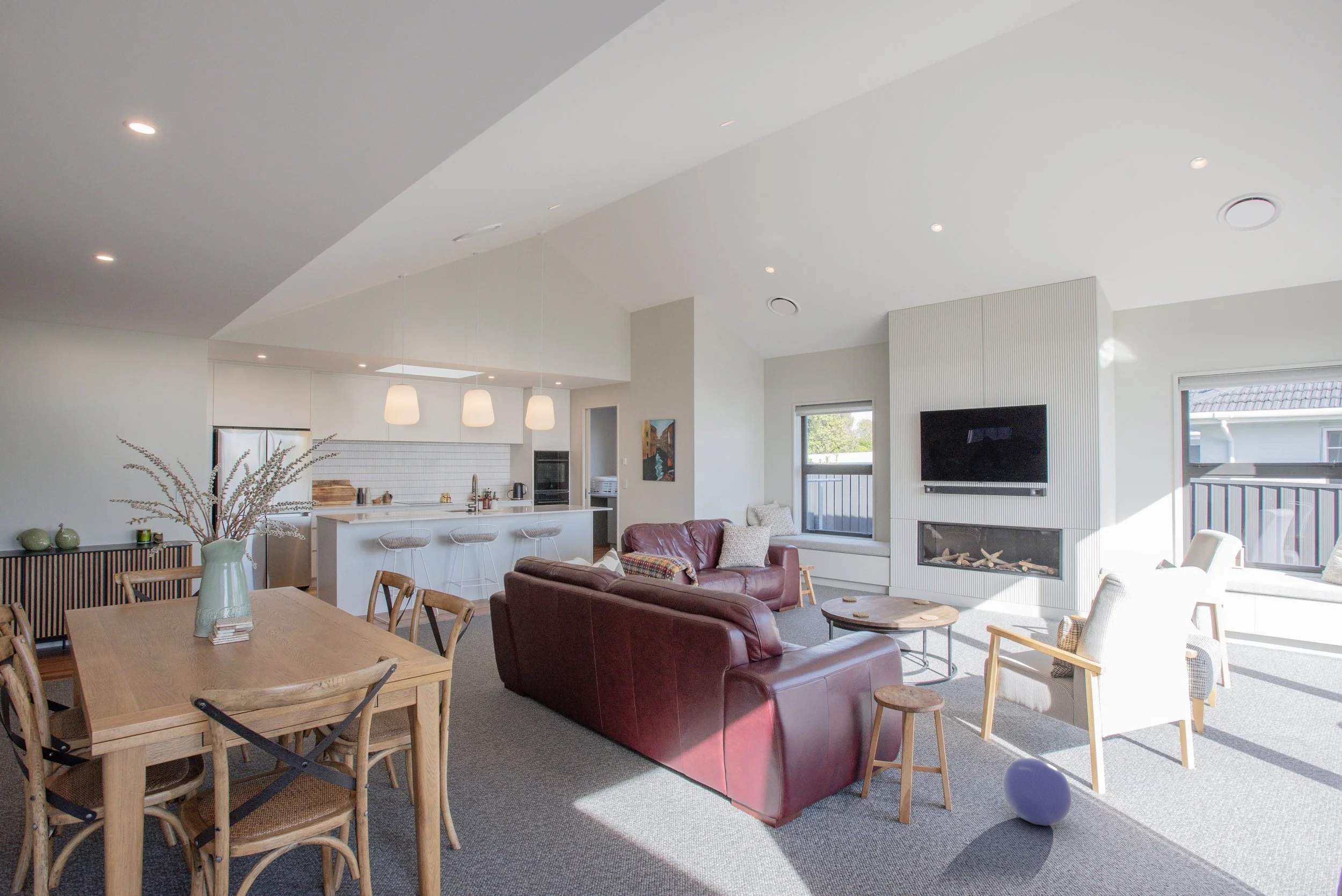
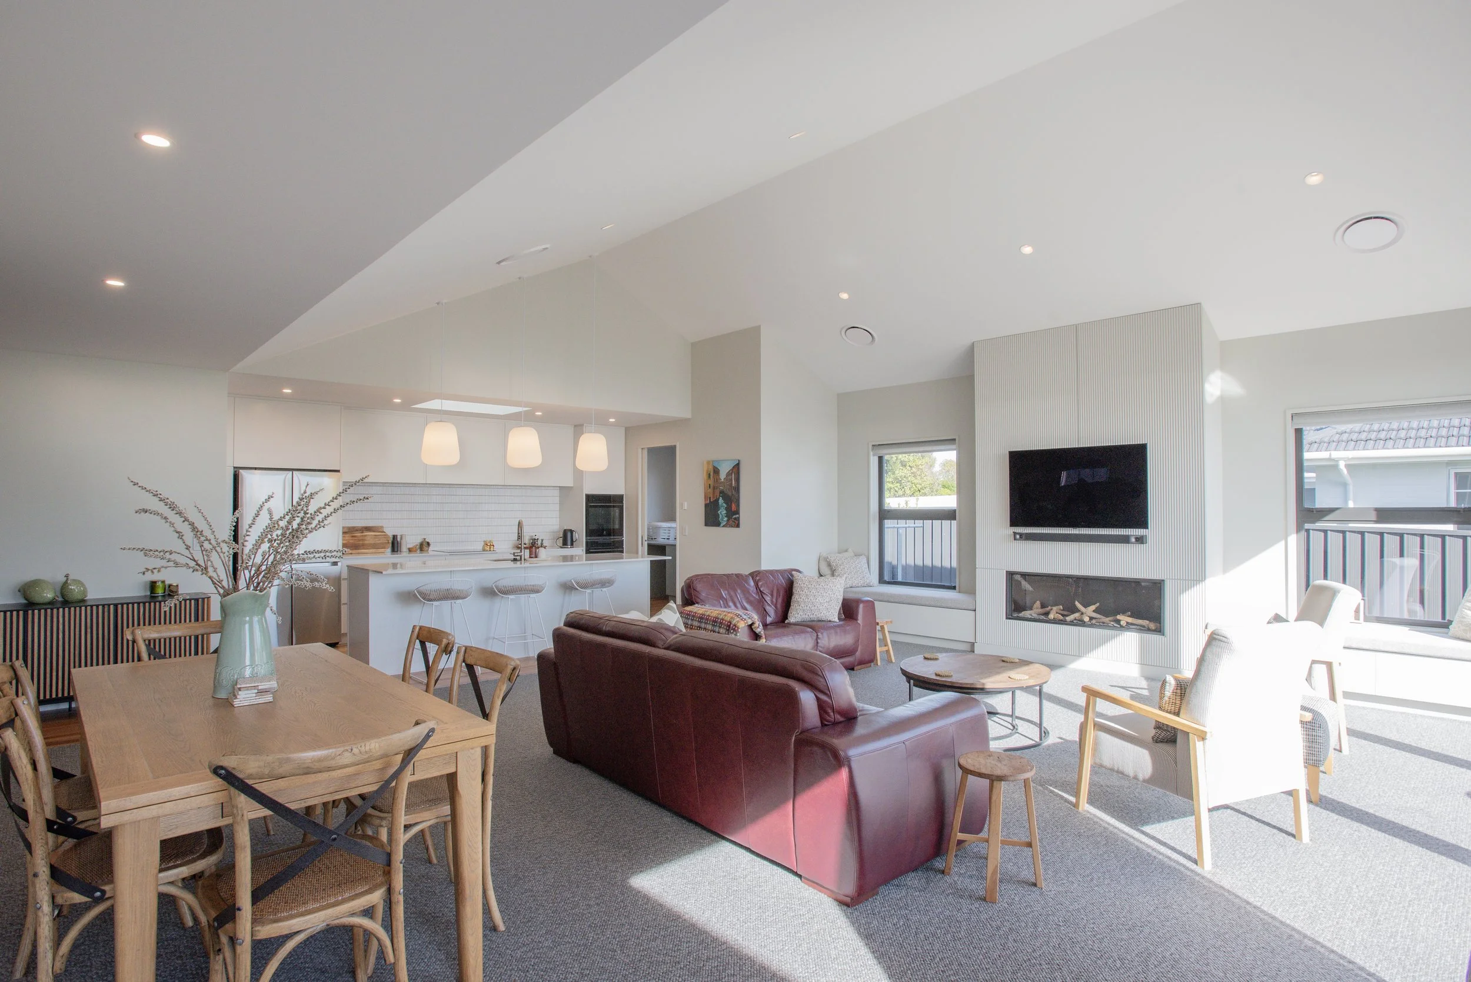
- ball (1036, 790)
